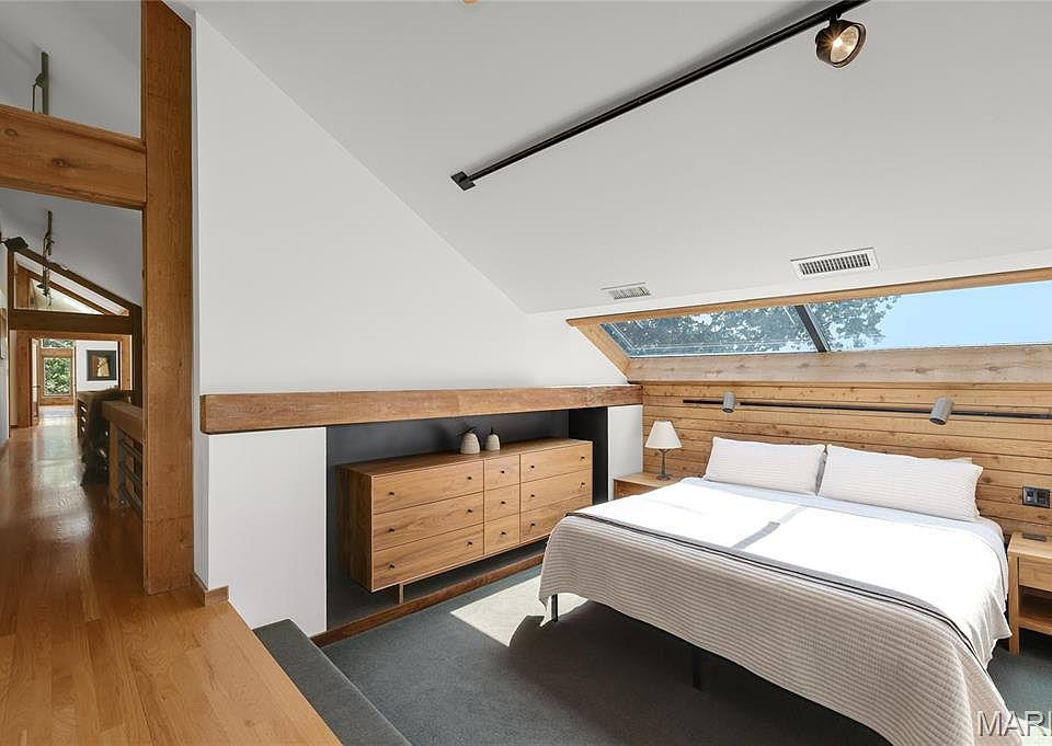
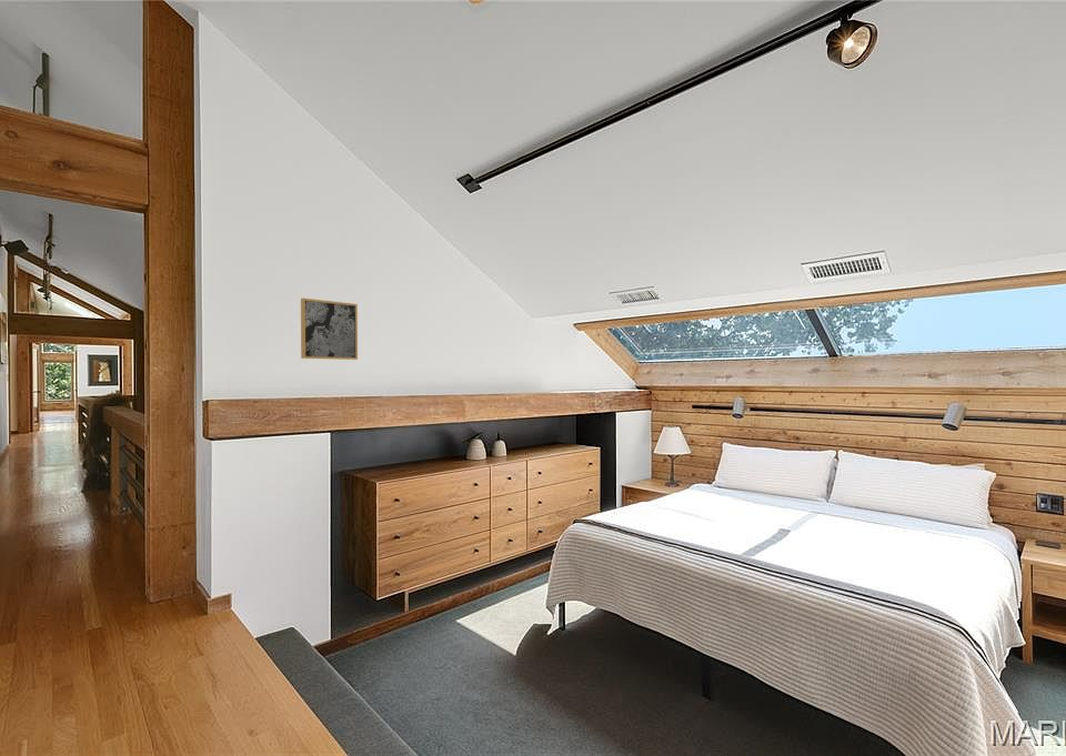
+ wall art (330, 330)
